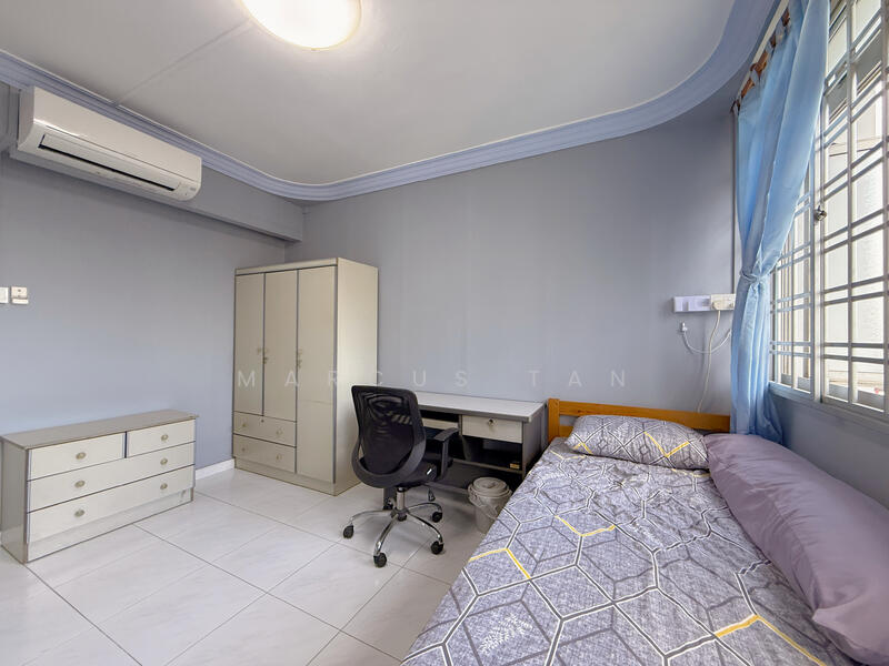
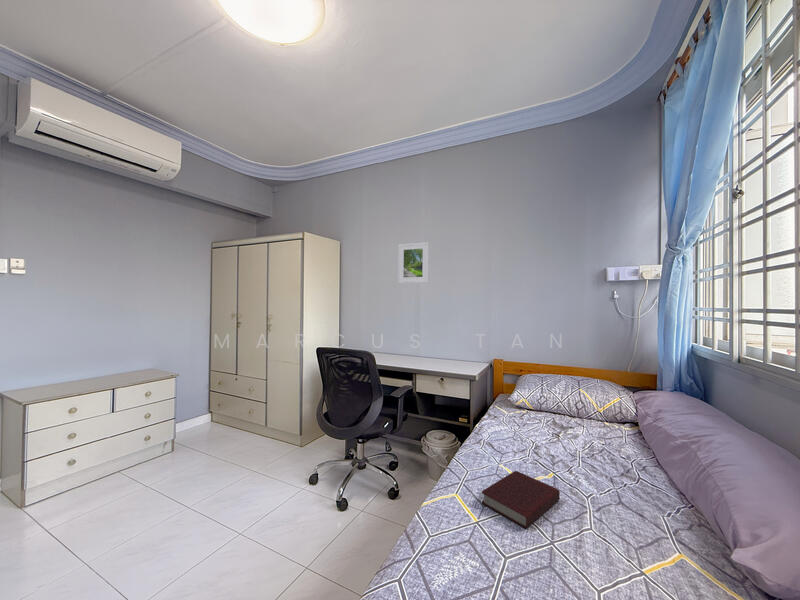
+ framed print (413, 263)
+ book (520, 496)
